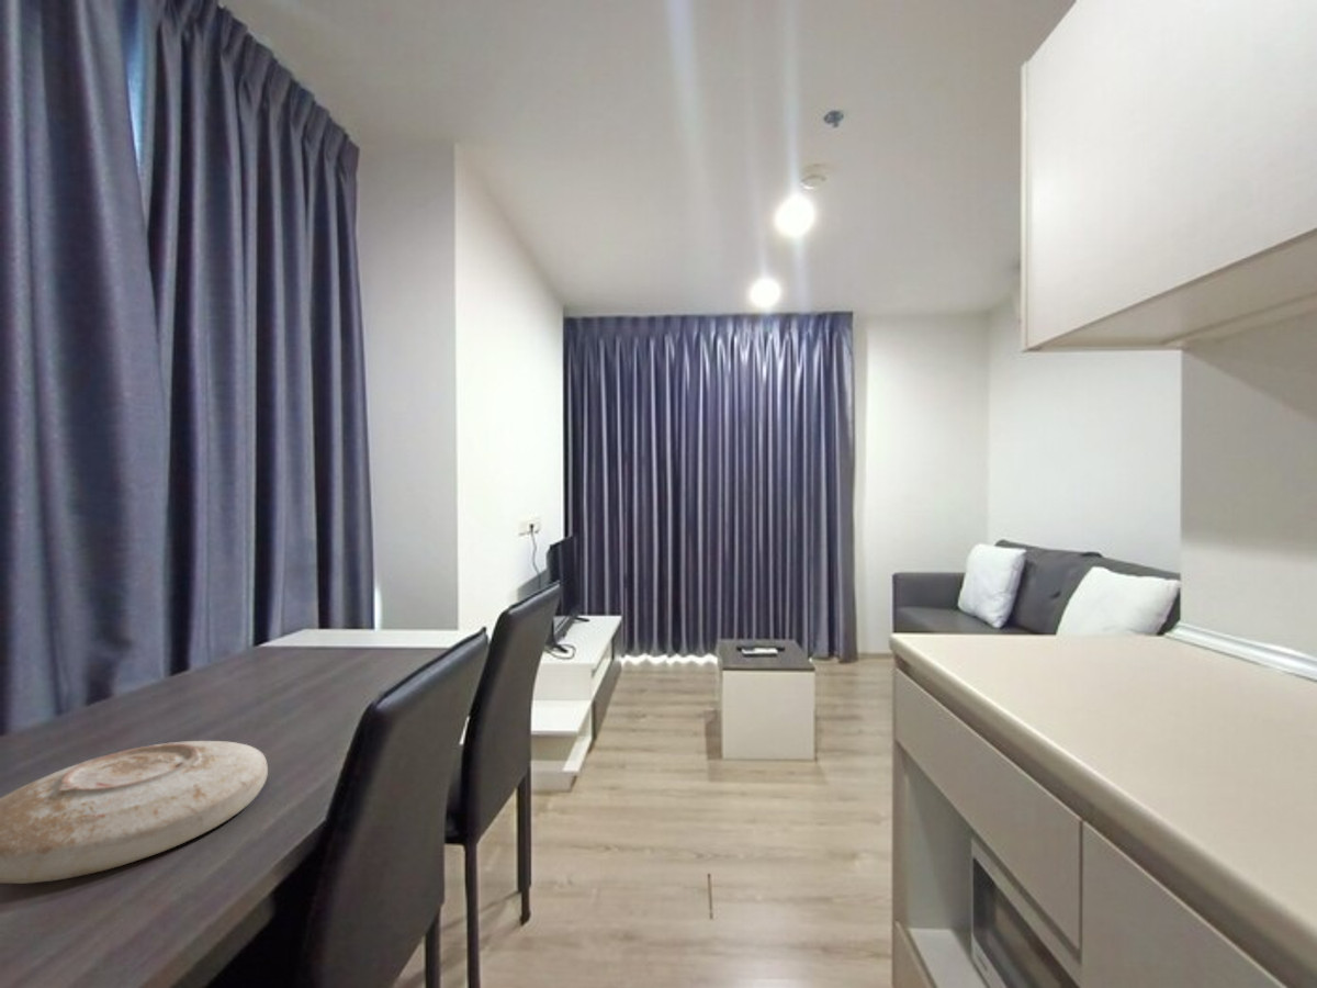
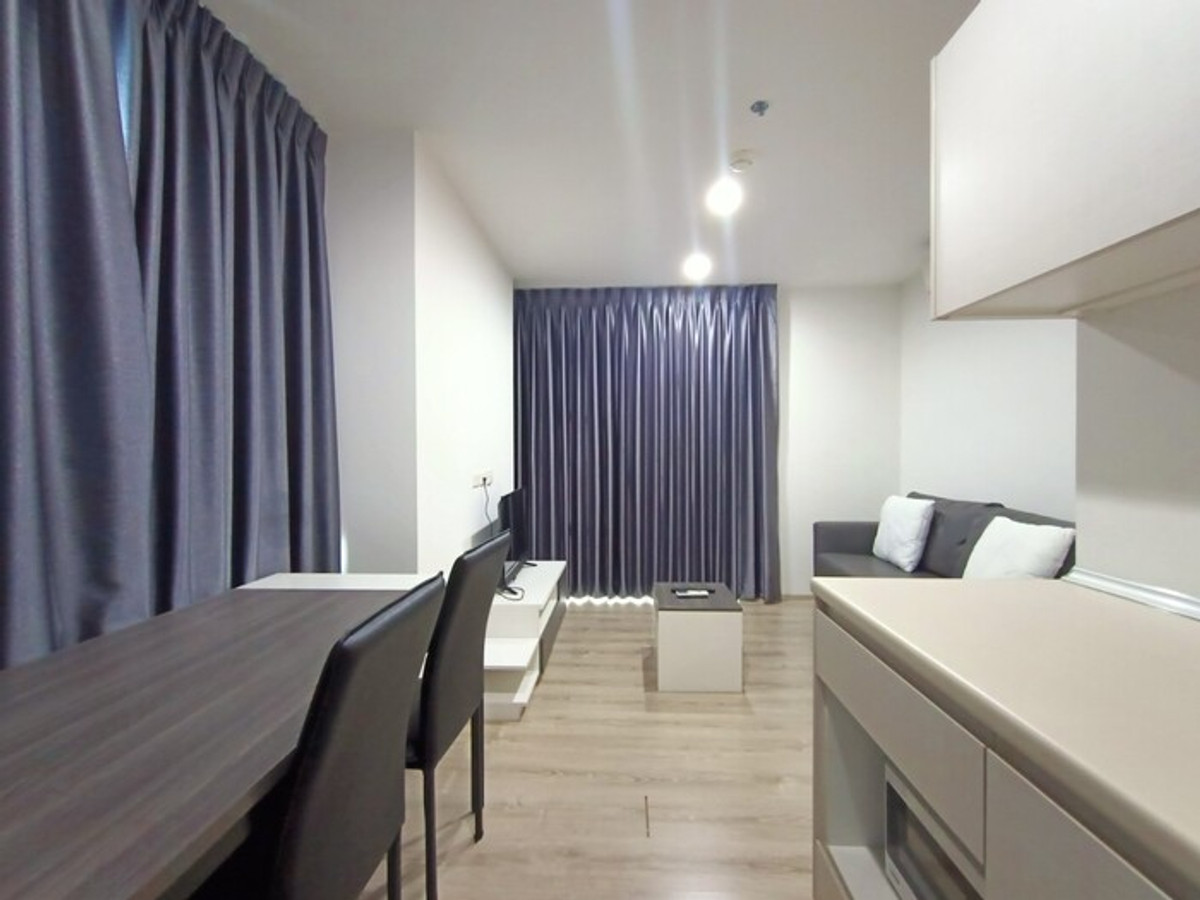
- plate (133, 787)
